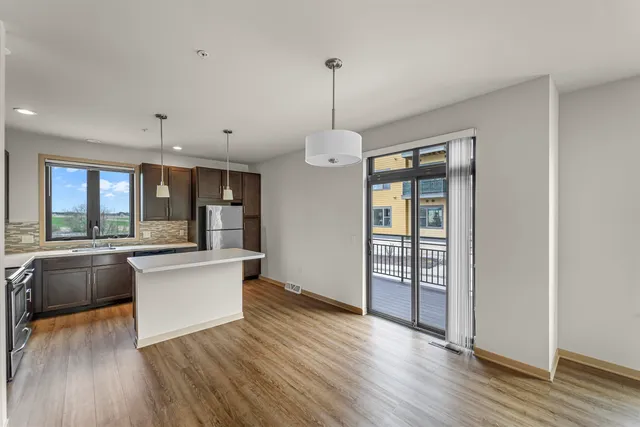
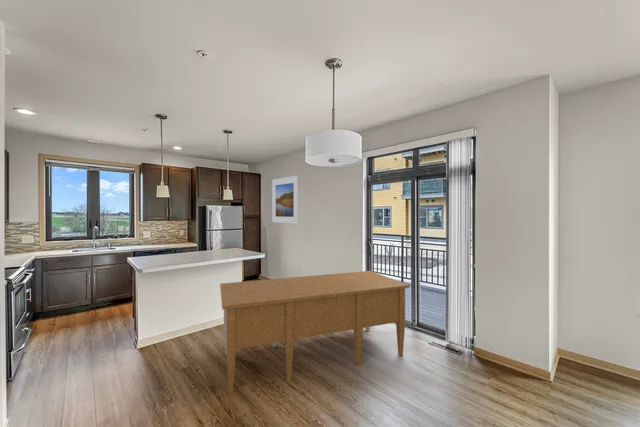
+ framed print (284, 200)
+ desk (313, 319)
